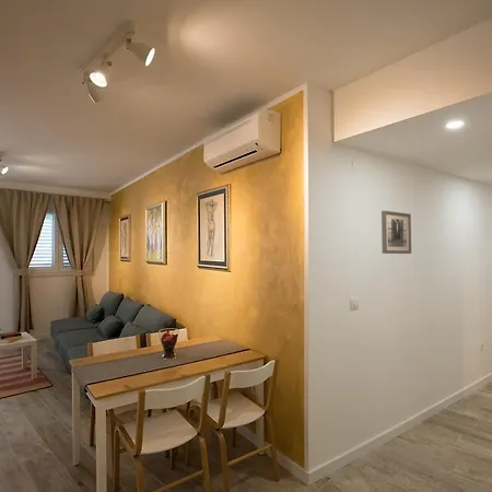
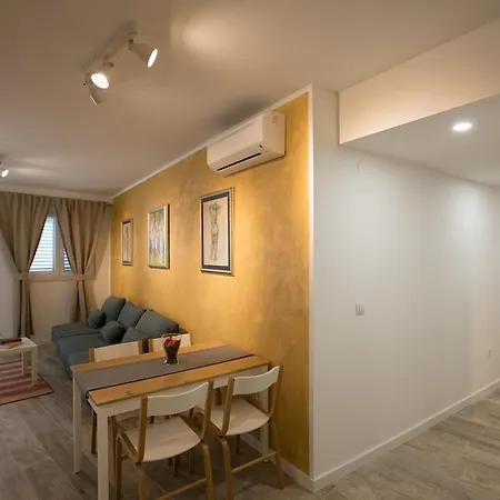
- wall art (397, 233)
